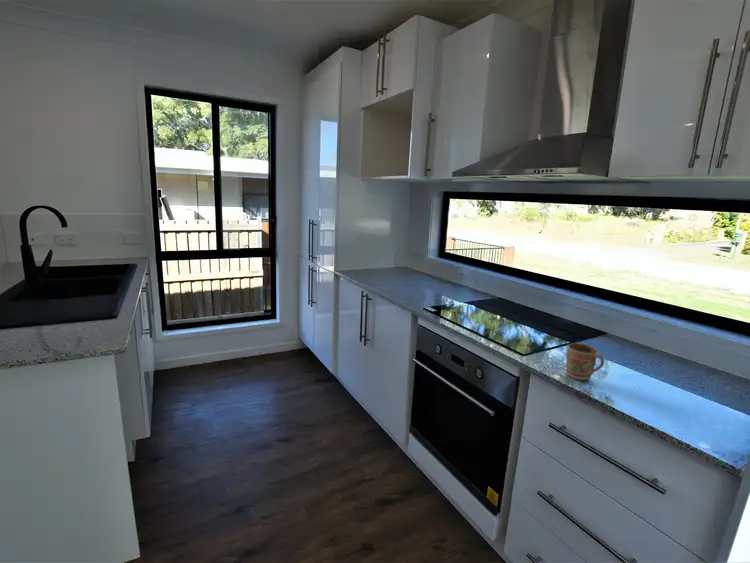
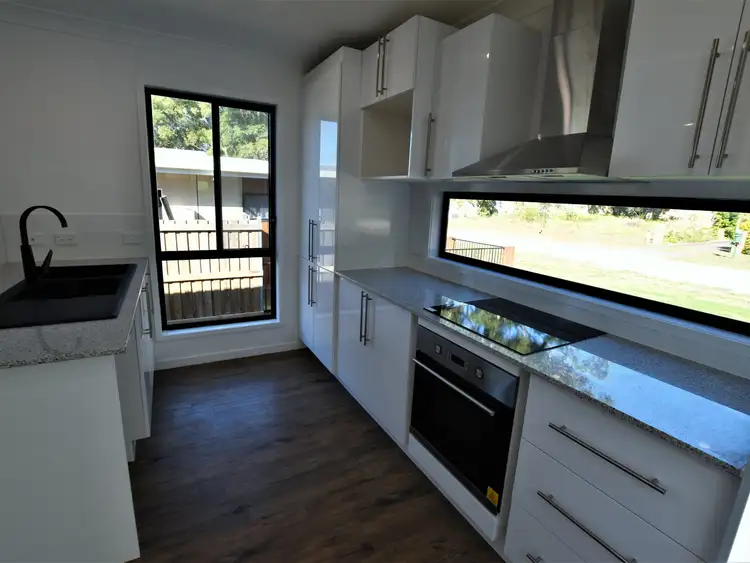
- mug (581, 362)
